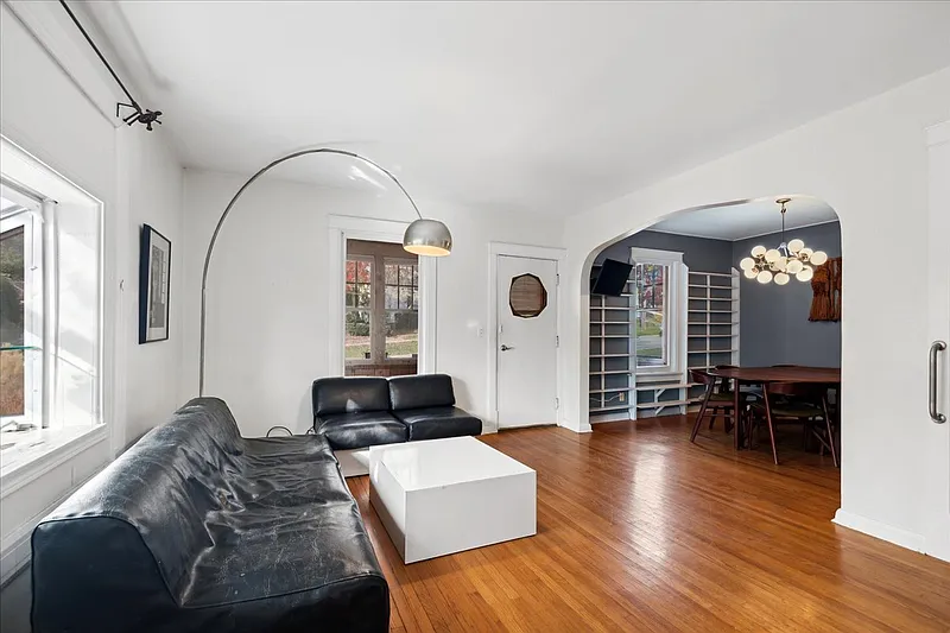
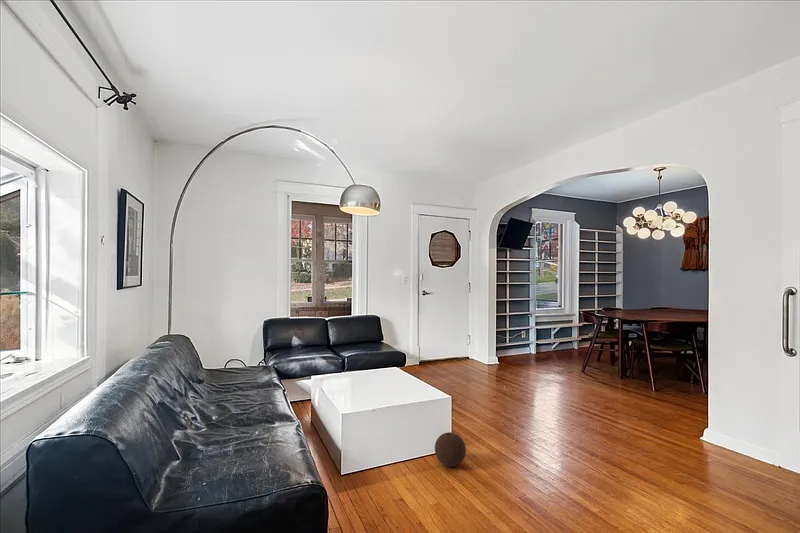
+ ball (450, 449)
